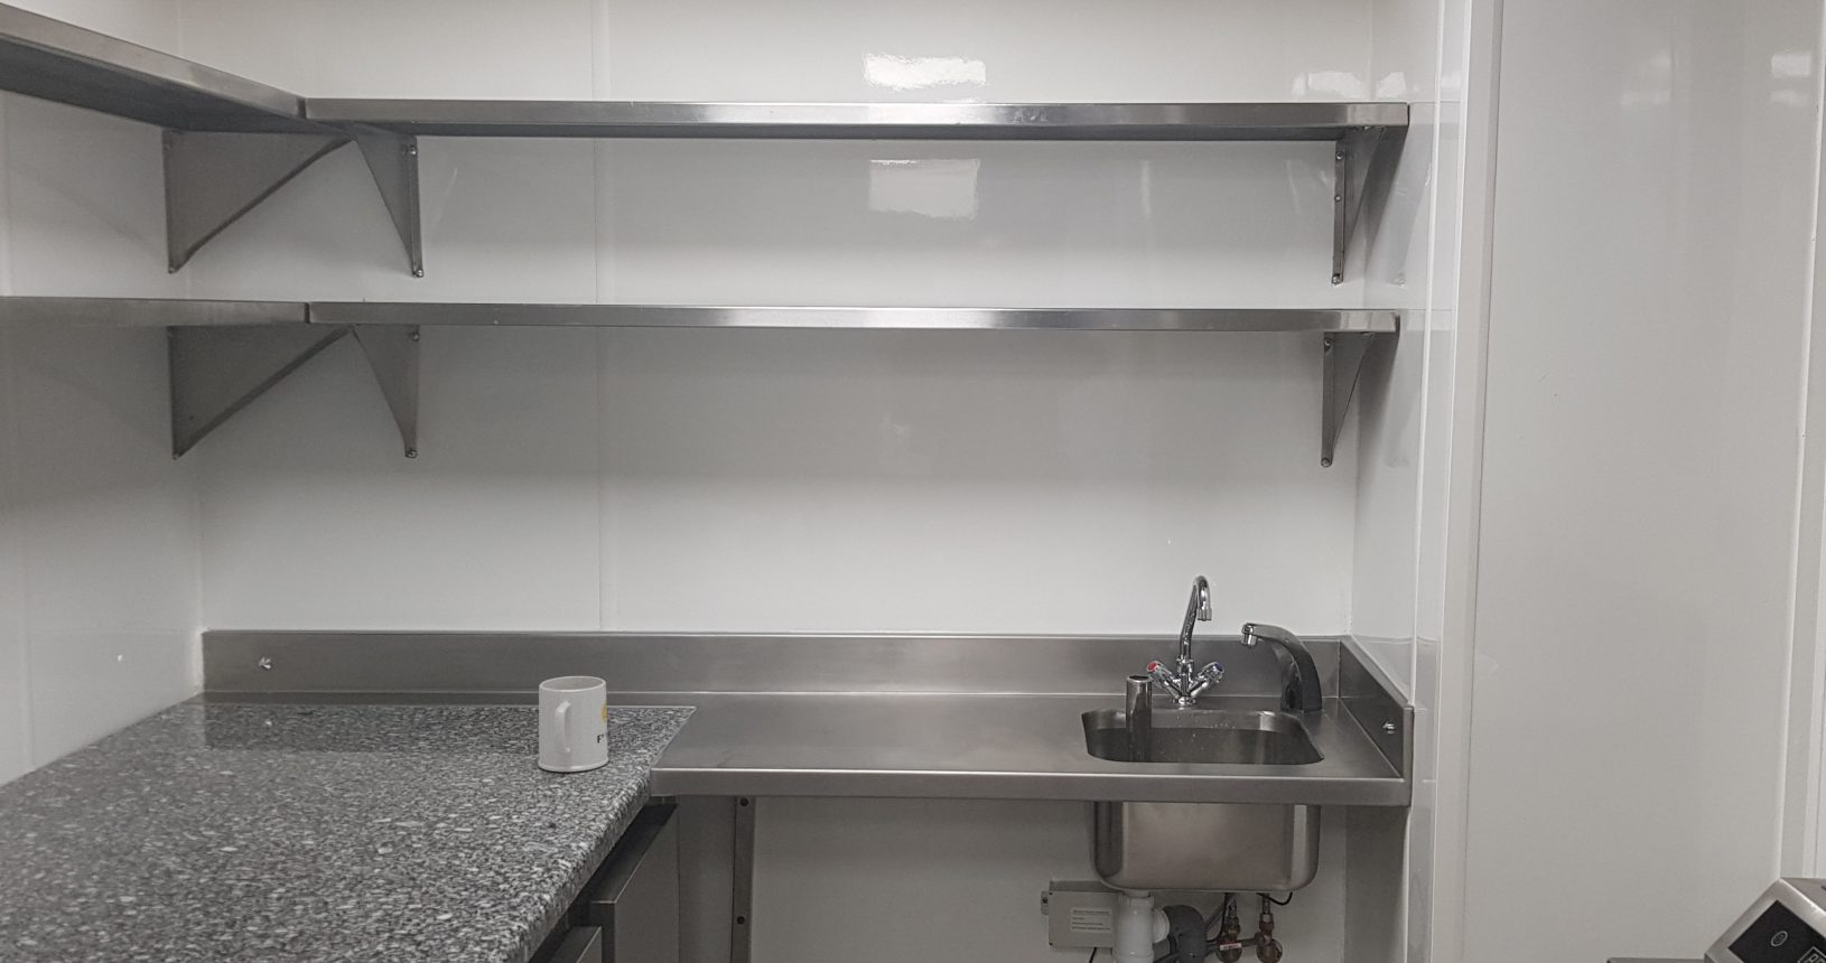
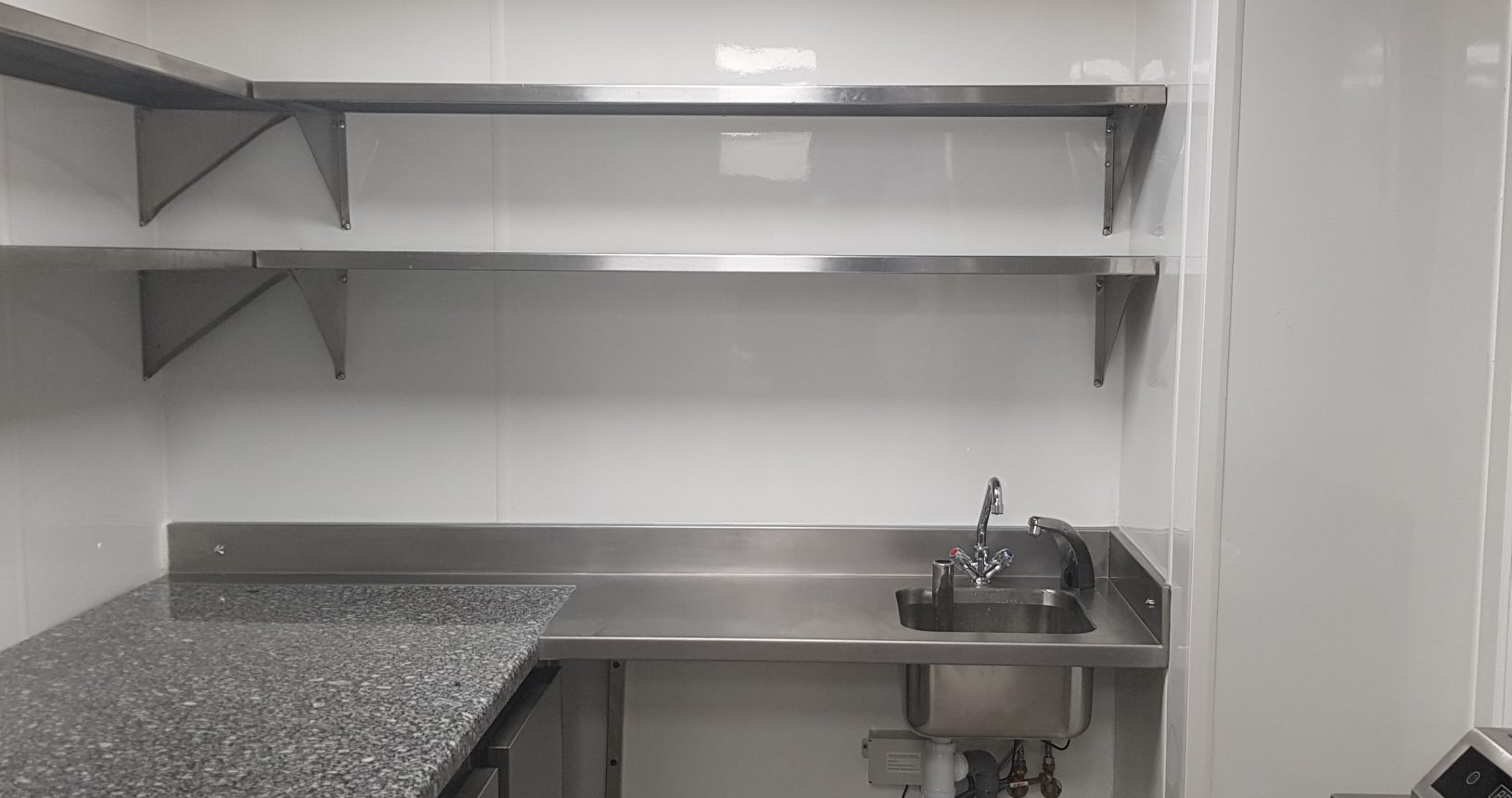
- mug (572, 724)
